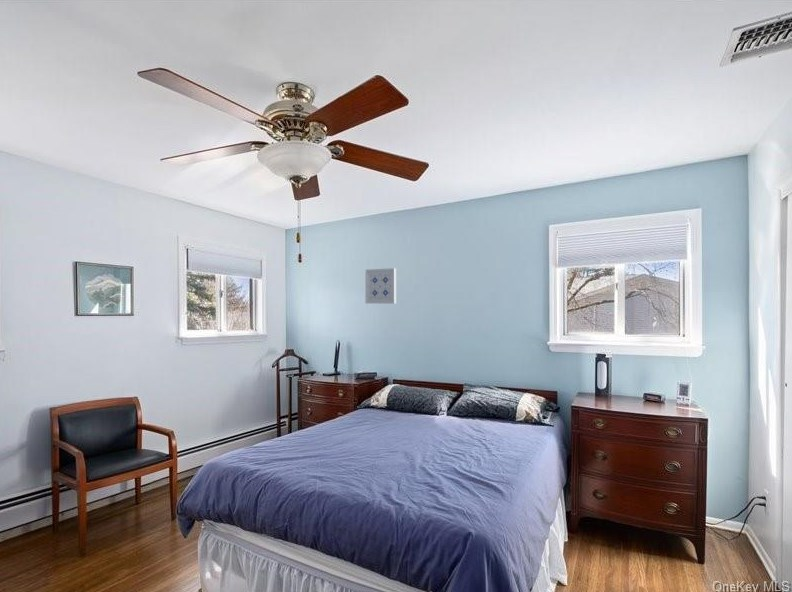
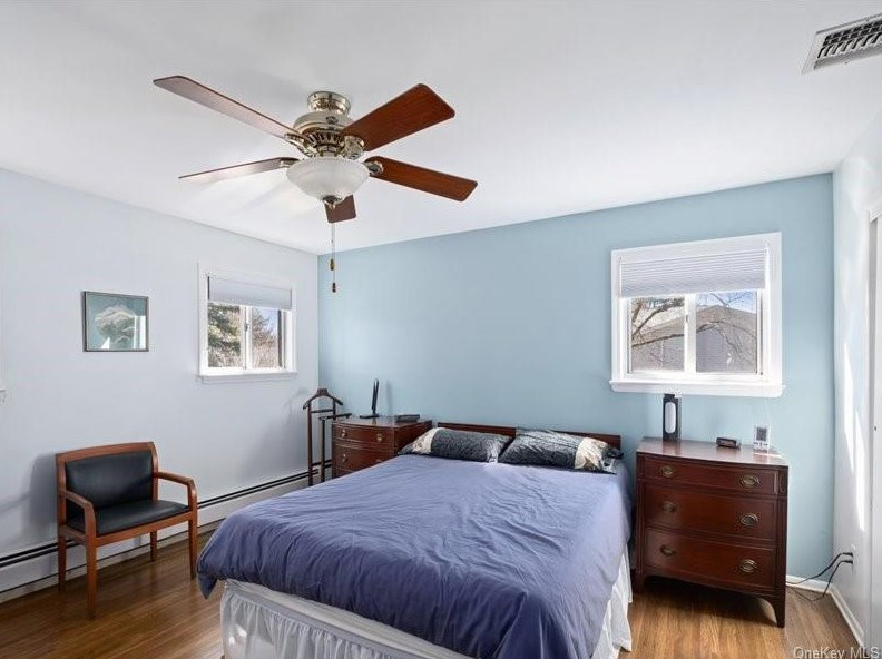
- wall art (380, 286)
